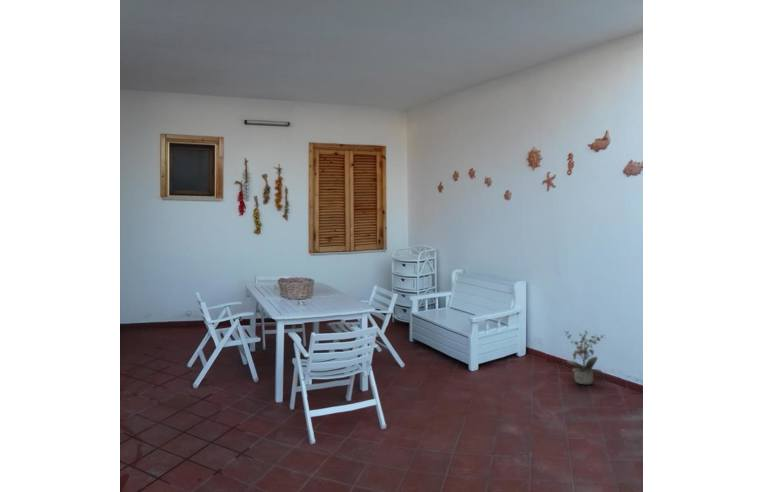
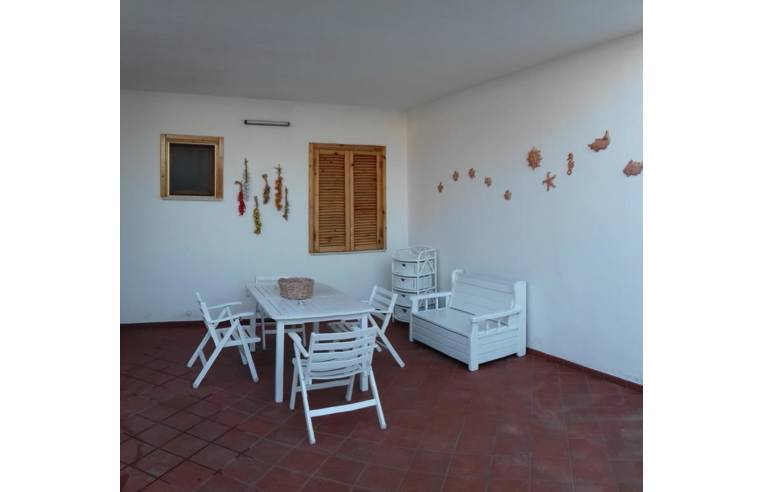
- potted plant (583, 356)
